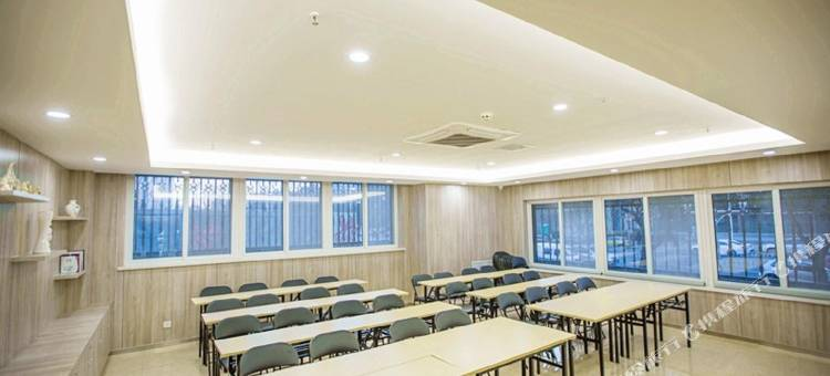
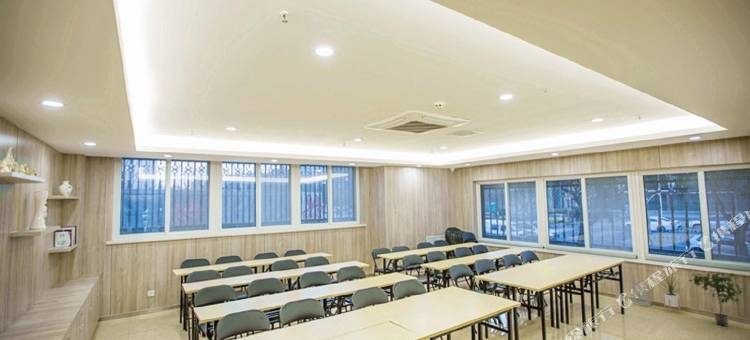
+ wastebasket (642, 294)
+ house plant (671, 289)
+ potted plant (718, 298)
